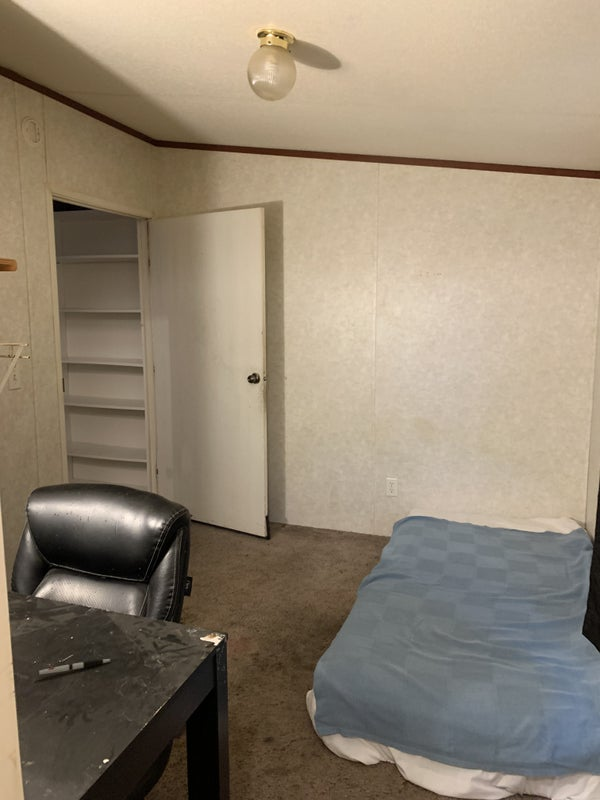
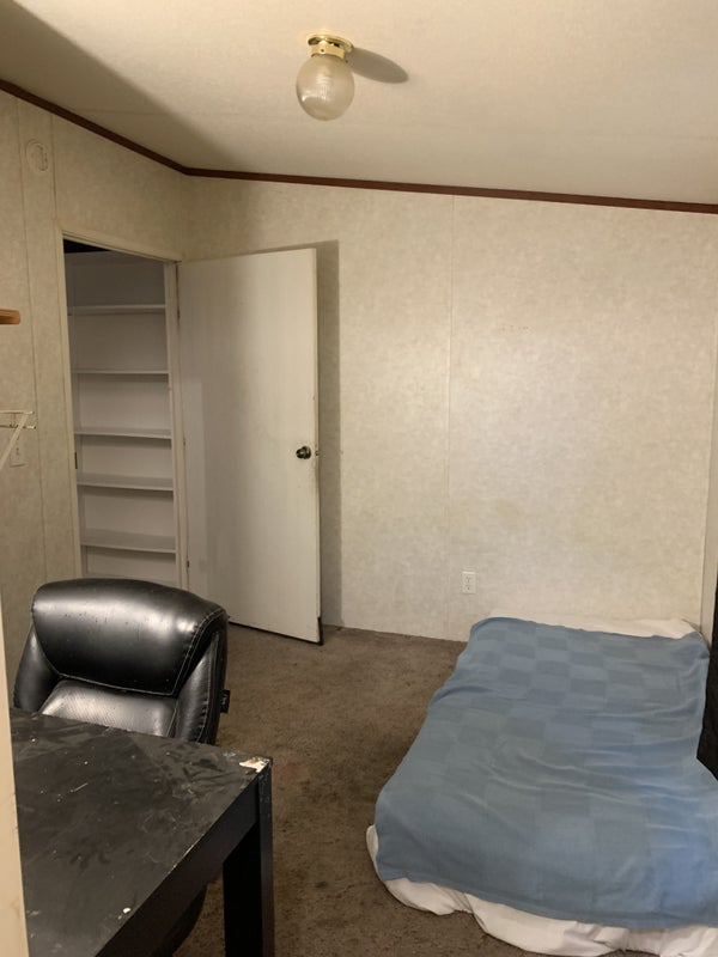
- pen (76, 665)
